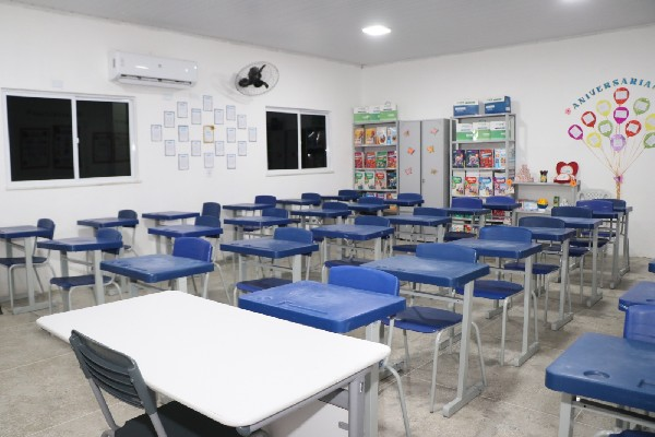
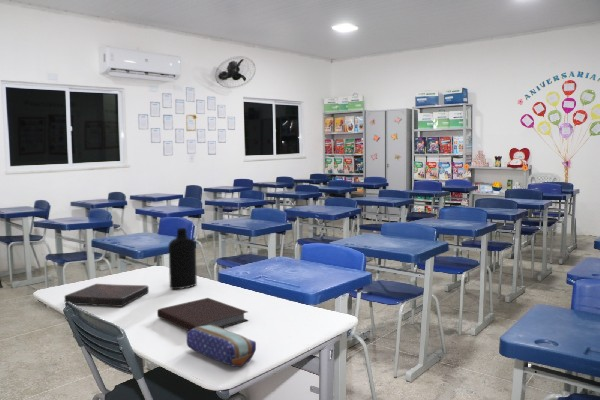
+ book (108, 294)
+ notebook (202, 314)
+ bottle (182, 257)
+ pencil case (220, 343)
